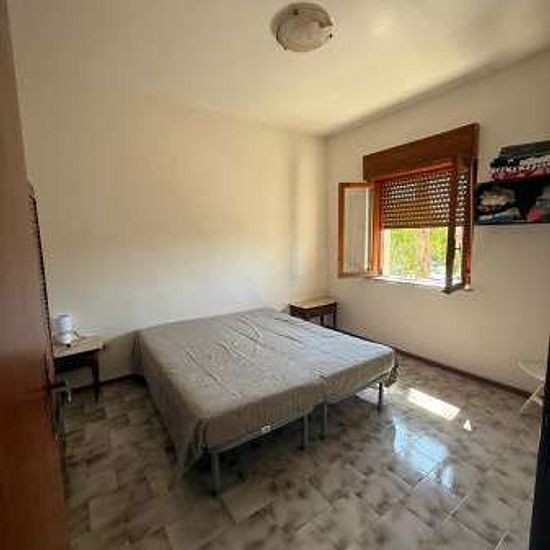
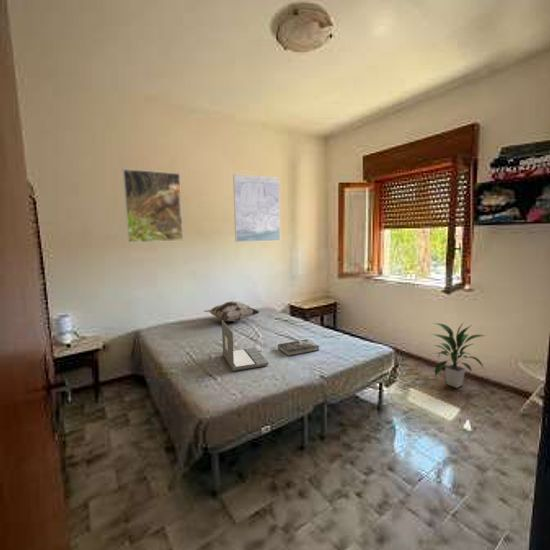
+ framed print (154, 207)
+ laptop (243, 349)
+ indoor plant (453, 353)
+ decorative pillow (231, 311)
+ book (298, 347)
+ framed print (257, 209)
